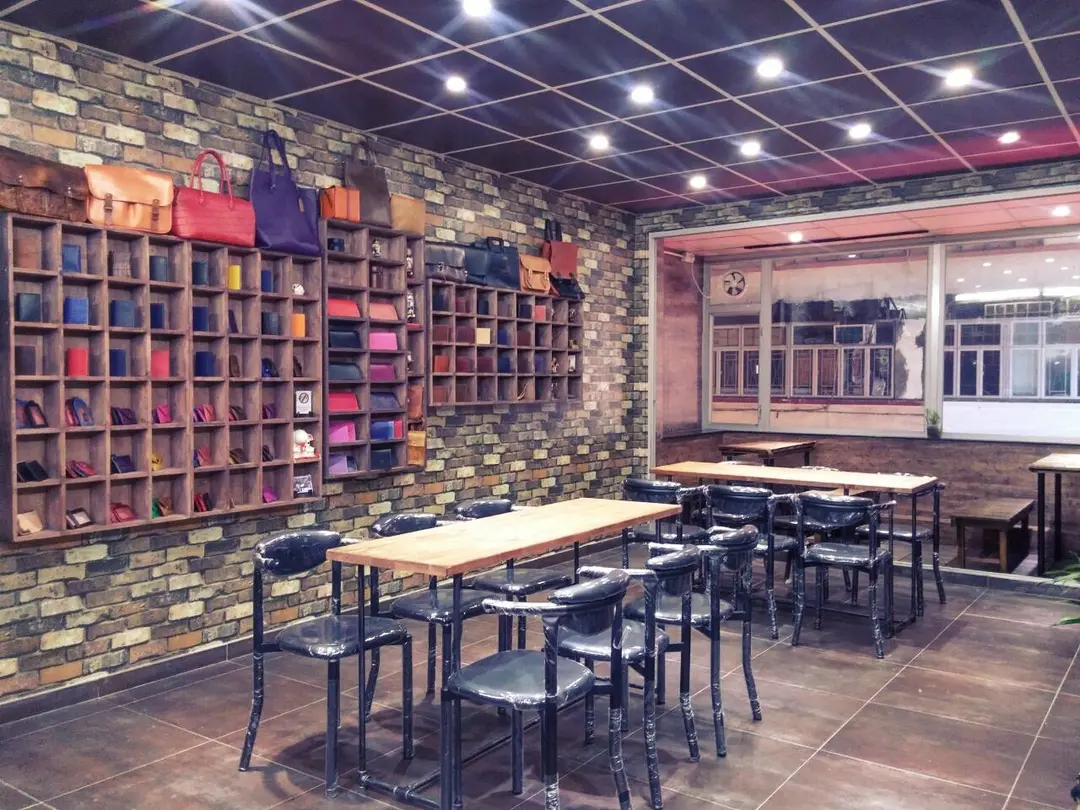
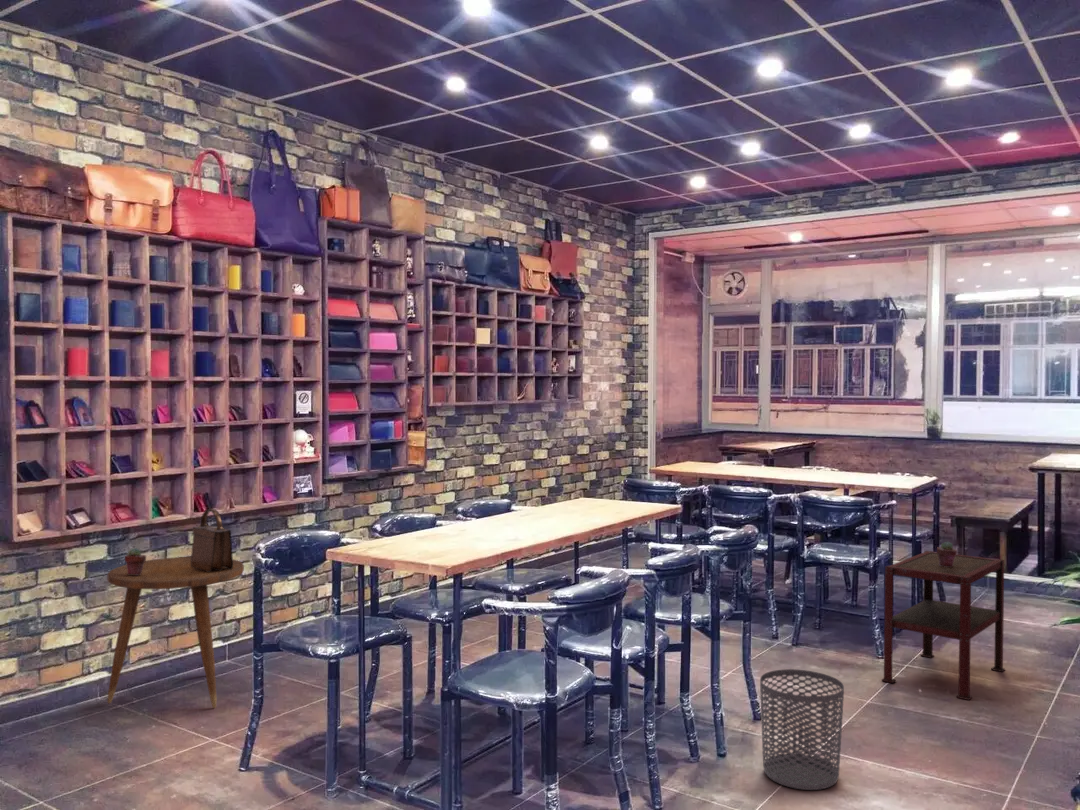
+ waste bin (800, 728)
+ handbag (211, 537)
+ side table (945, 619)
+ side table (196, 626)
+ potted succulent (946, 552)
+ potted succulent (134, 560)
